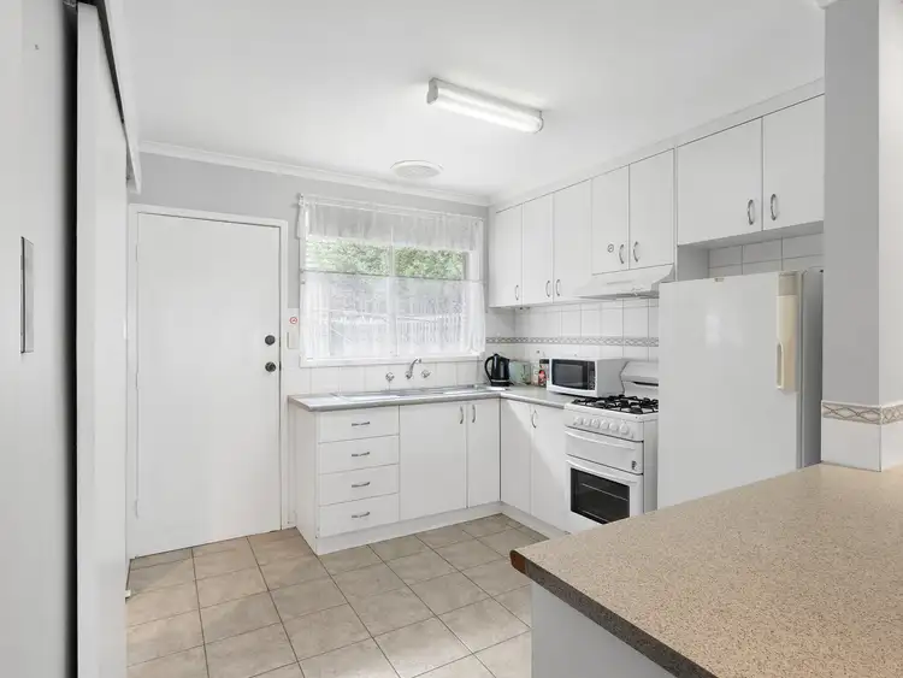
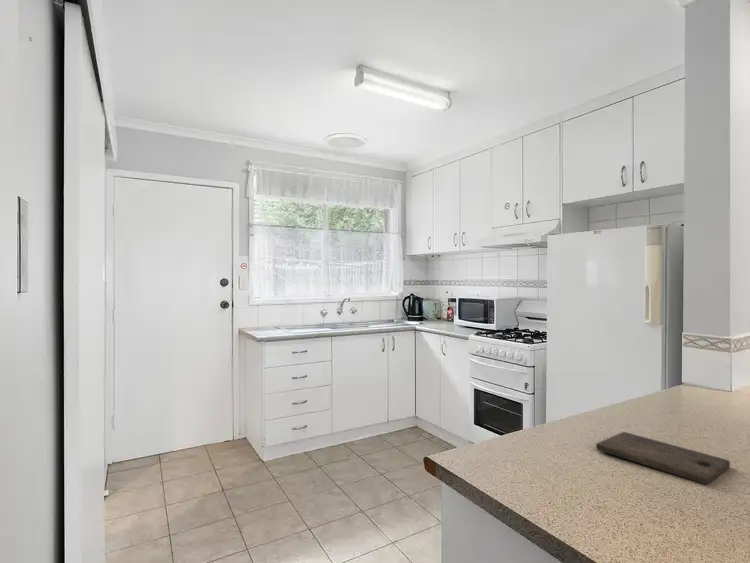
+ cutting board (659, 454)
